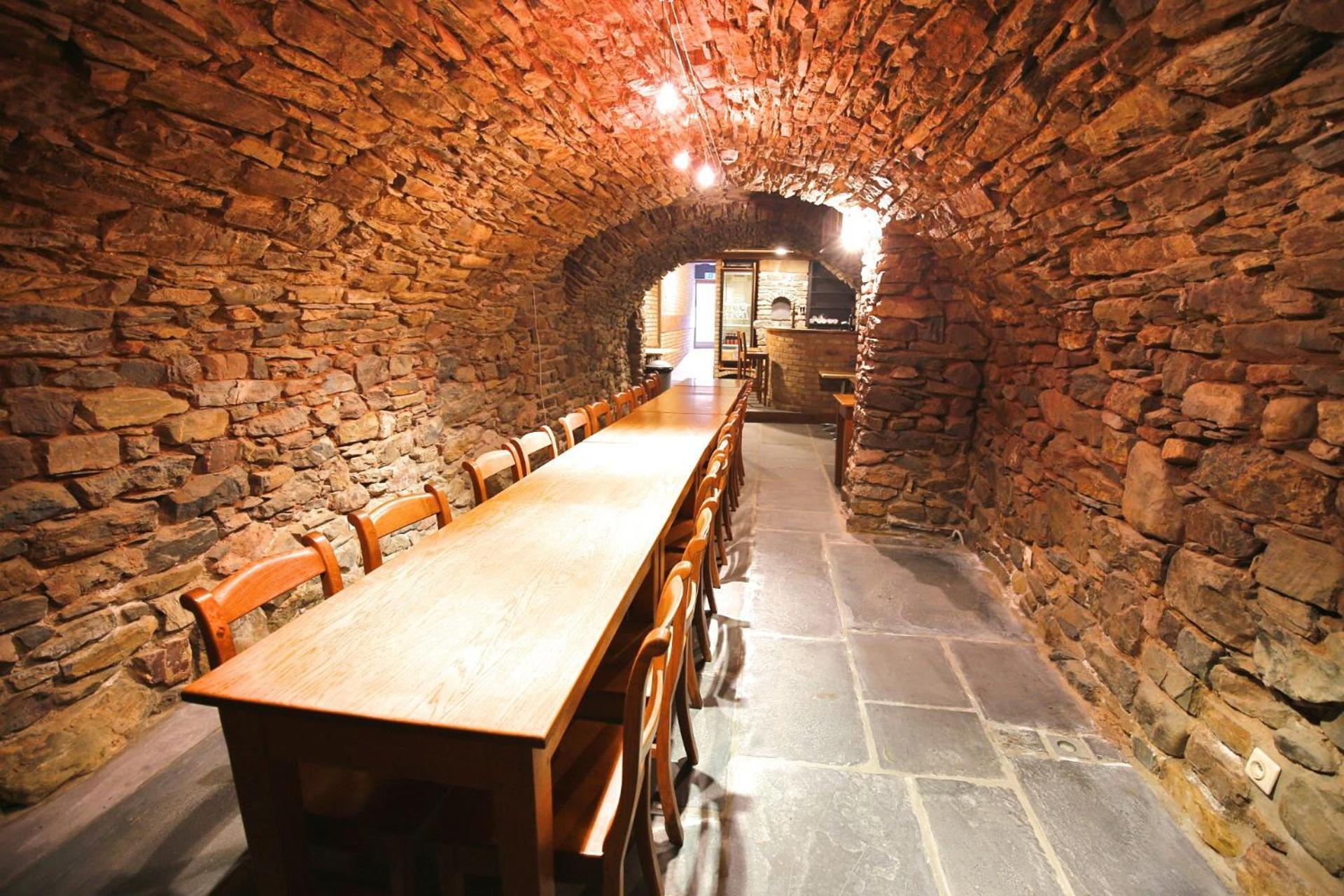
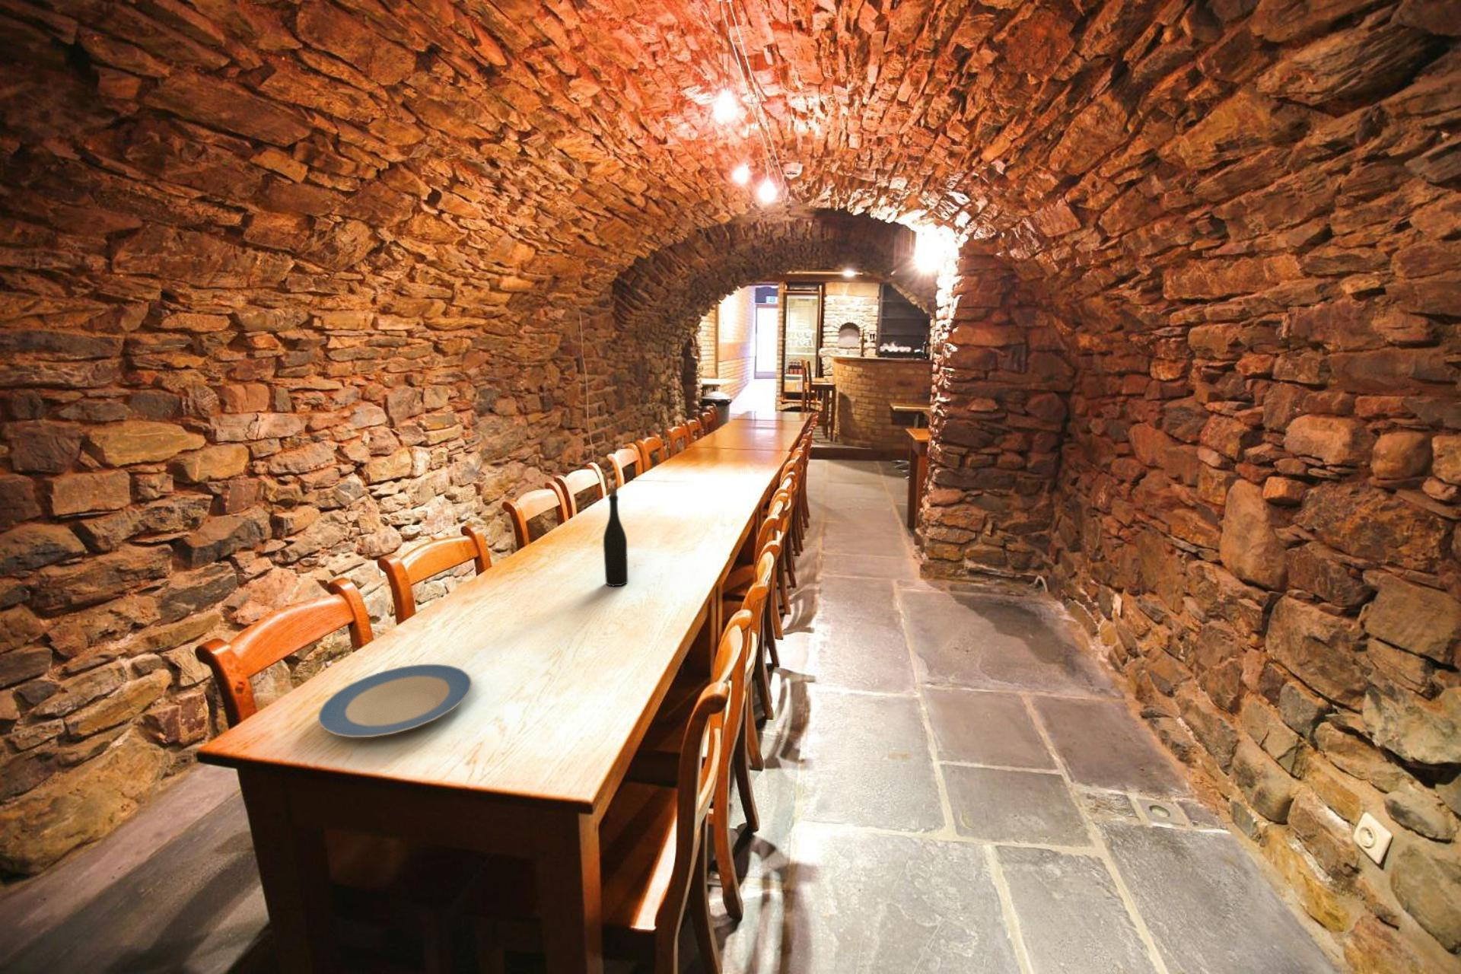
+ plate (400, 704)
+ bottle (615, 536)
